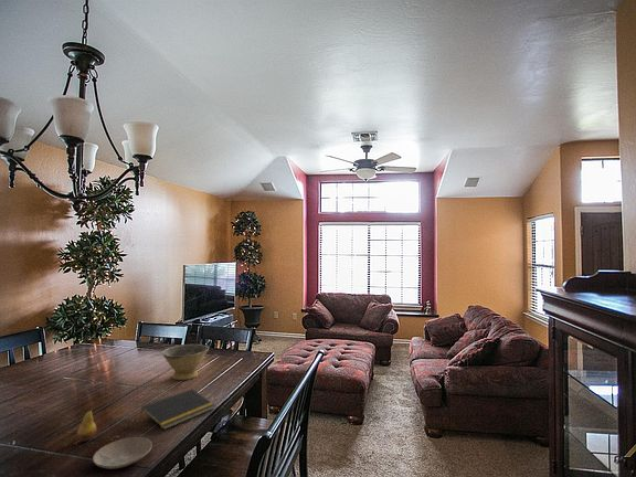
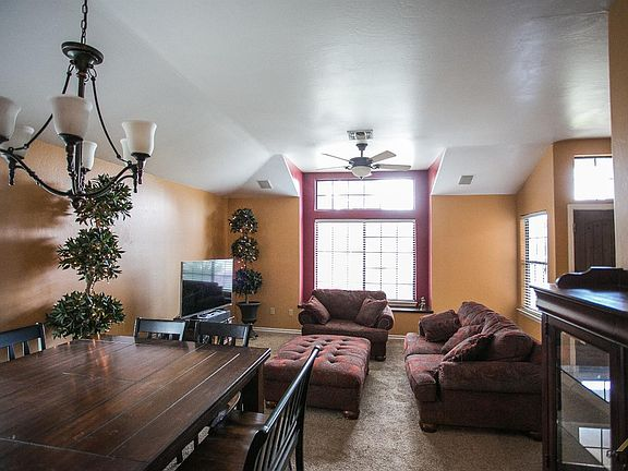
- fruit (87, 422)
- notepad (179, 406)
- plate (123, 454)
- bowl (184, 362)
